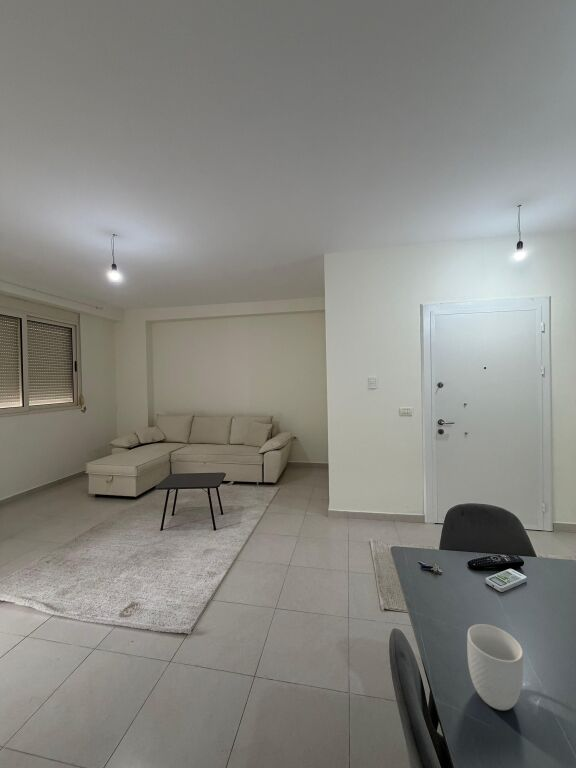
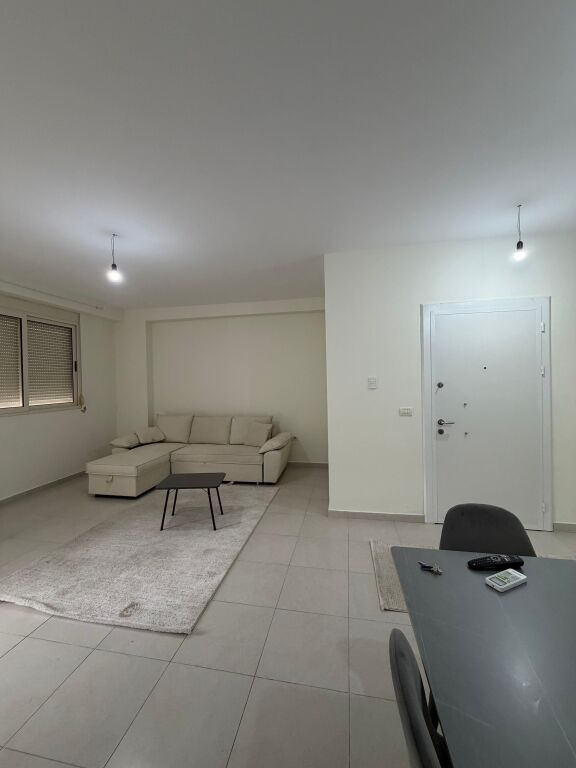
- mug (495, 666)
